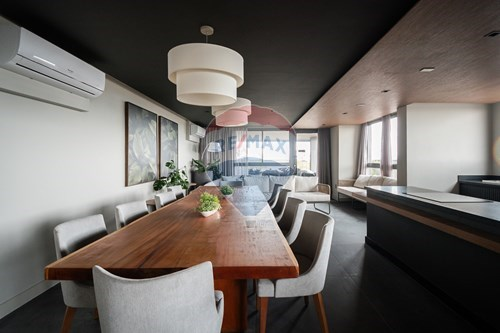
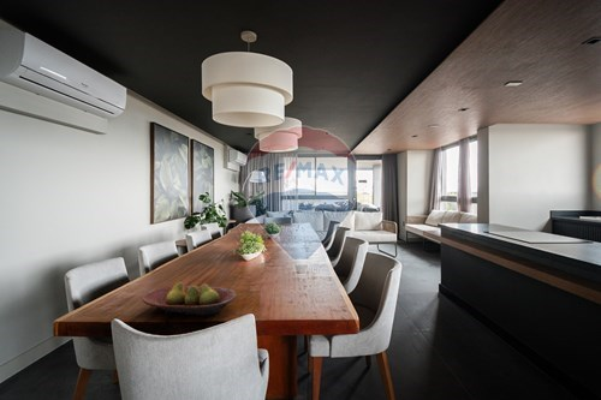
+ fruit bowl (190, 295)
